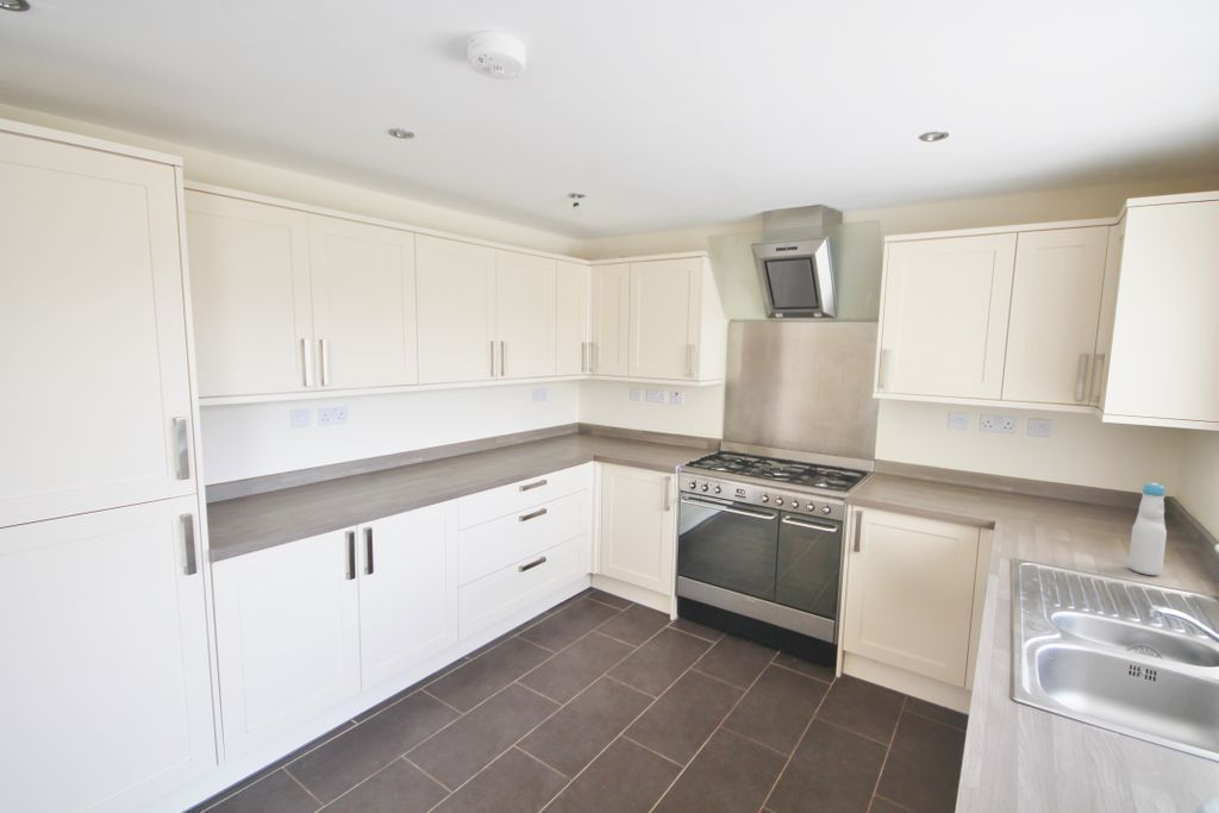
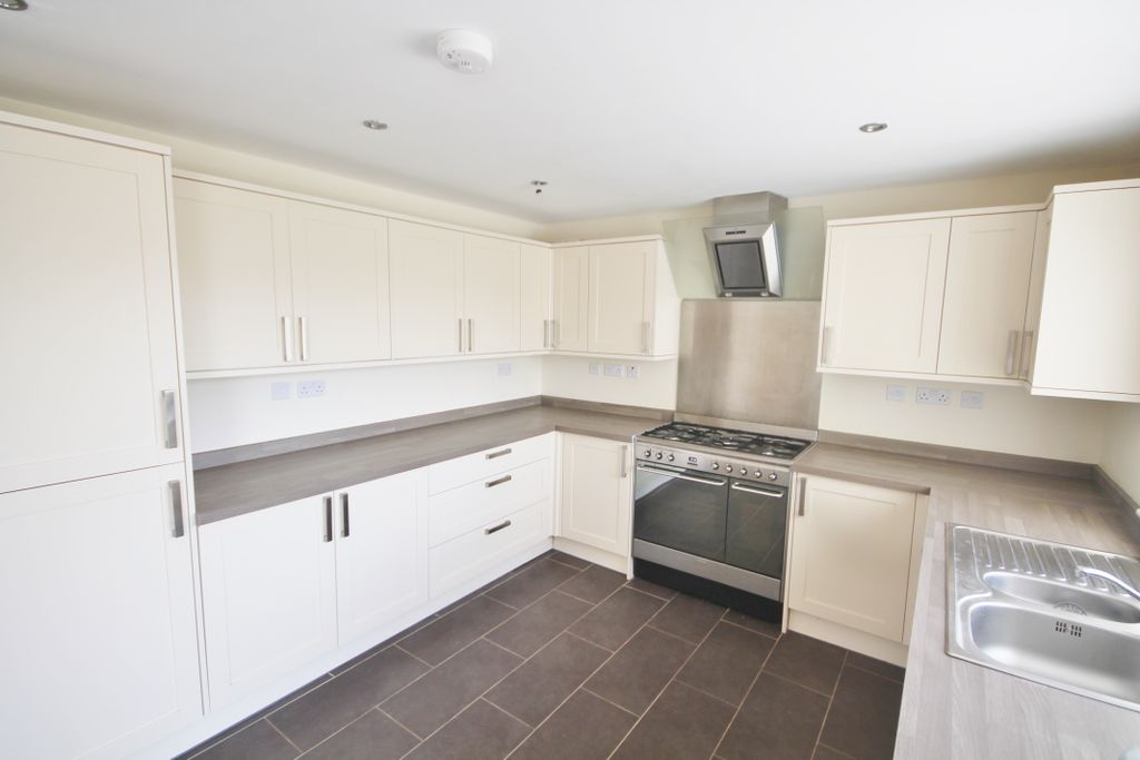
- bottle (1149, 527)
